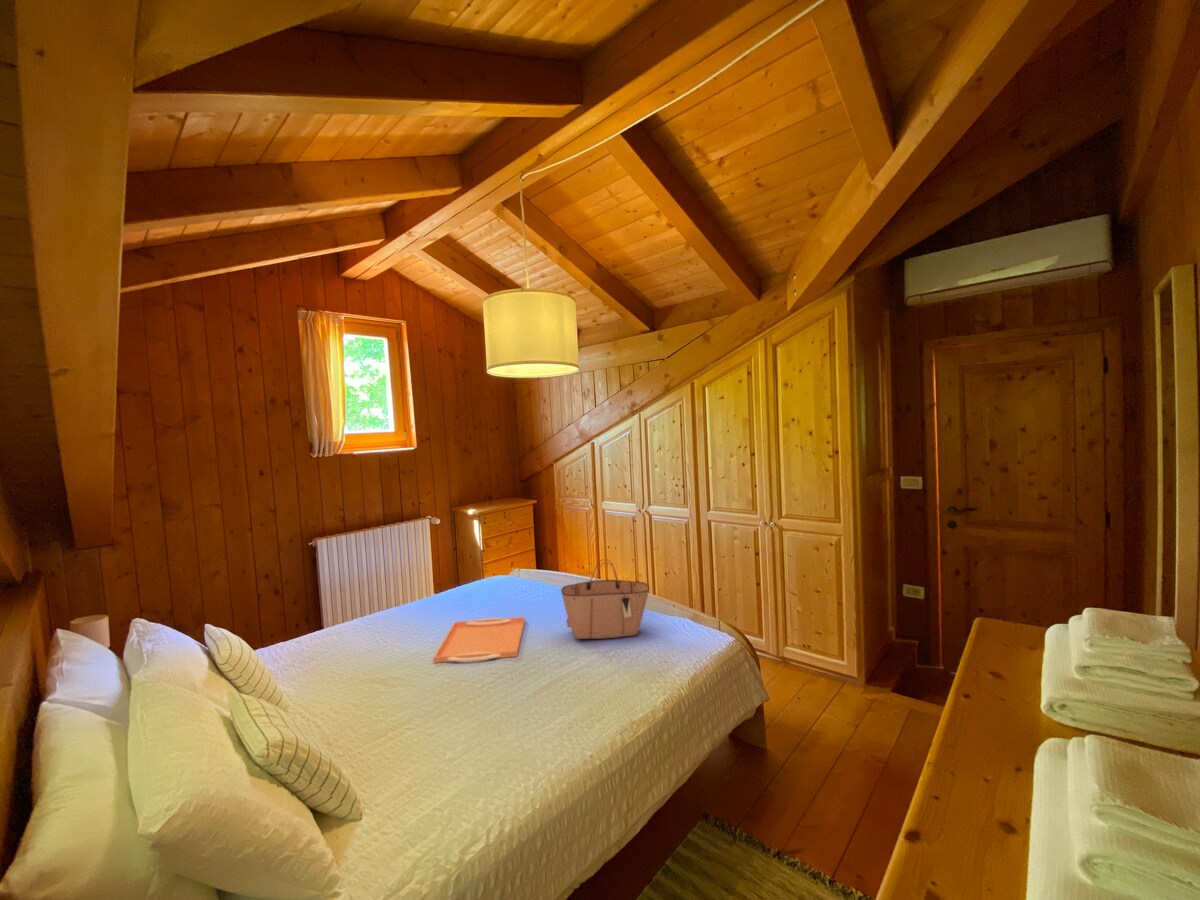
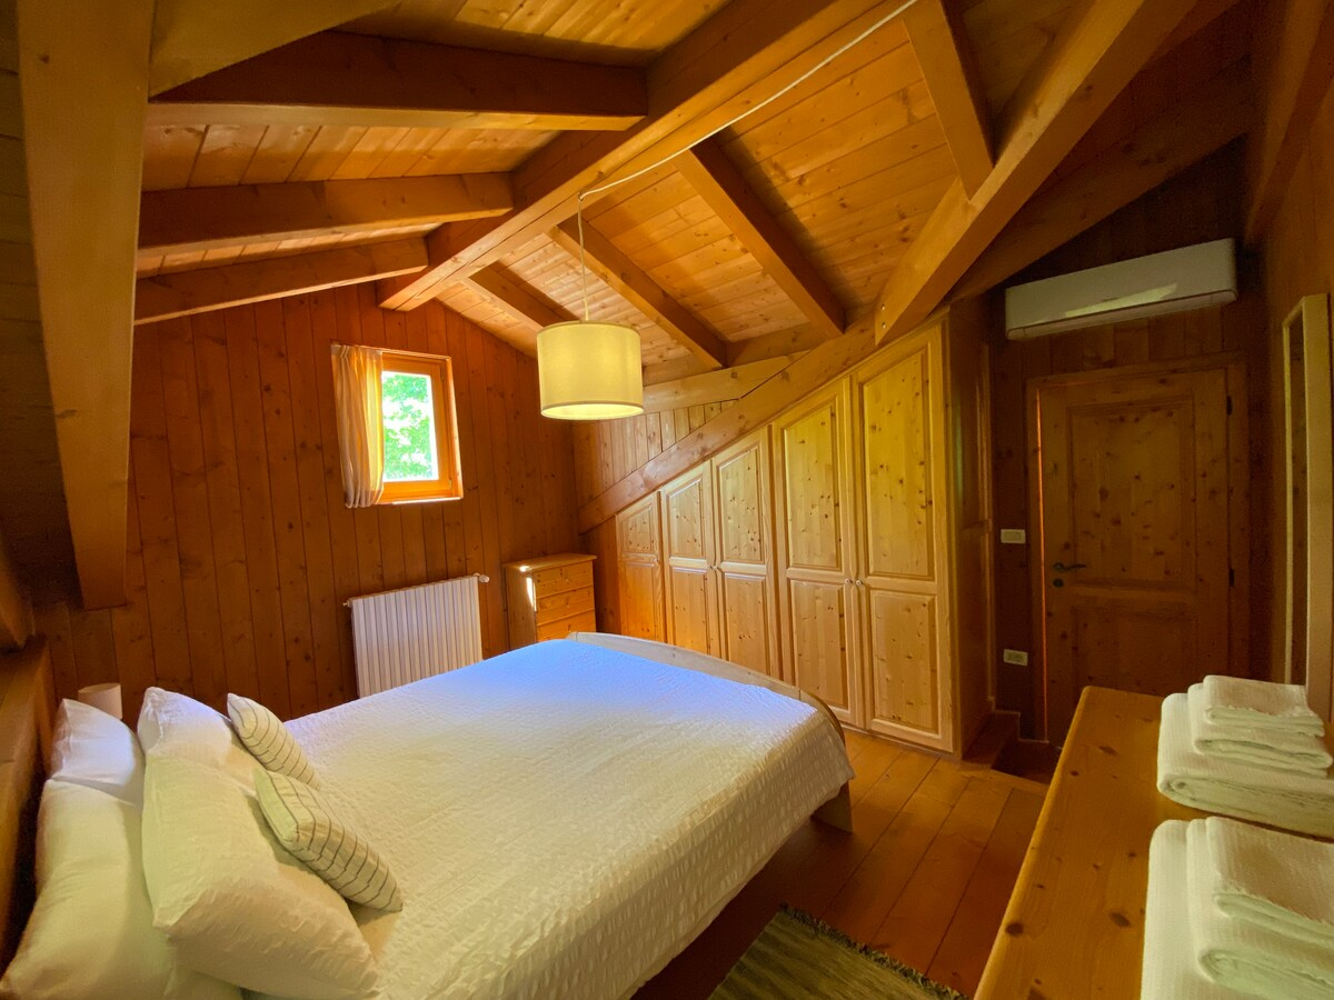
- tote bag (605, 597)
- serving tray (483, 637)
